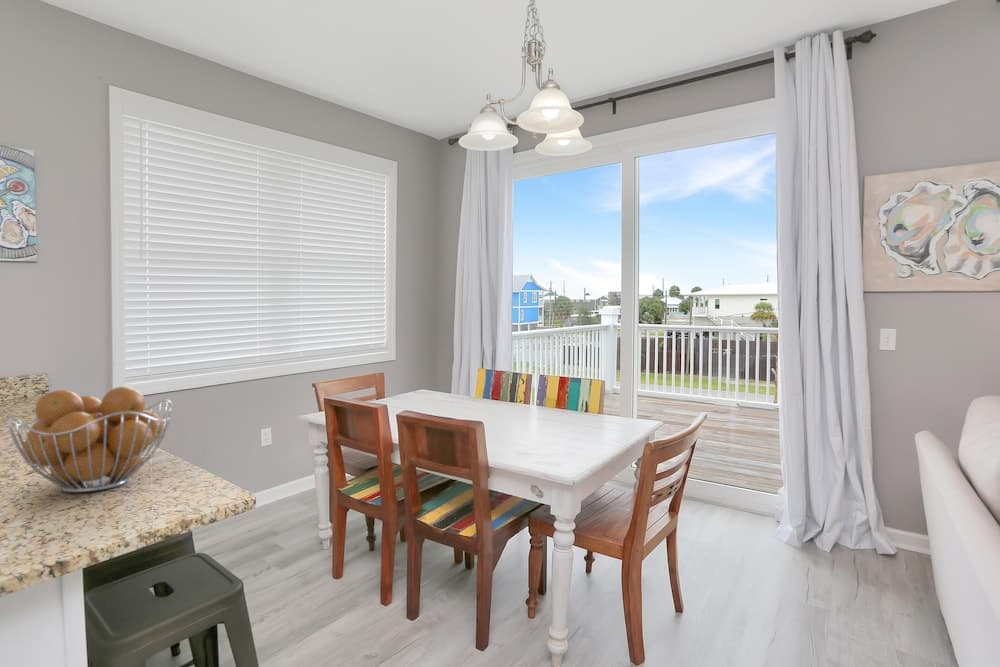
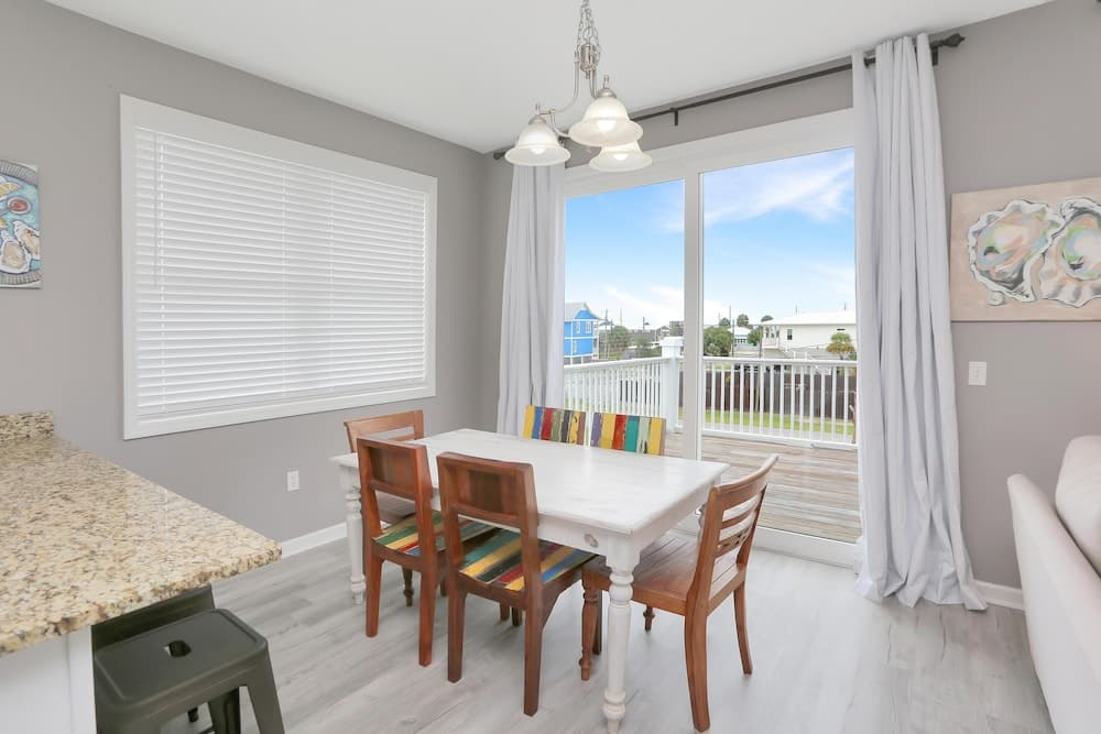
- fruit basket (96, 435)
